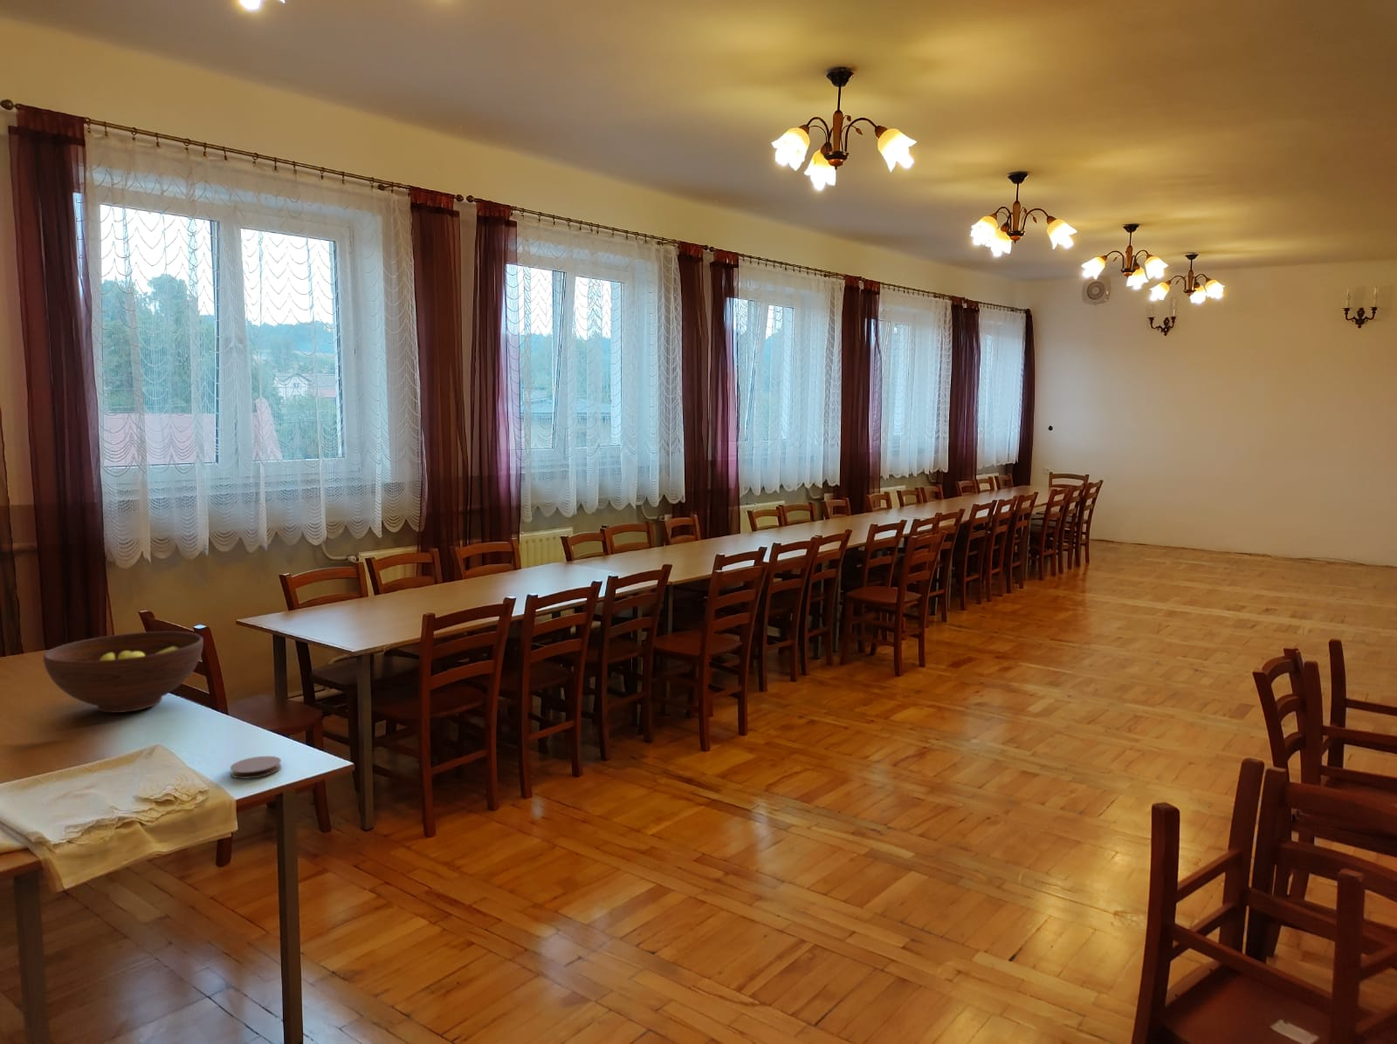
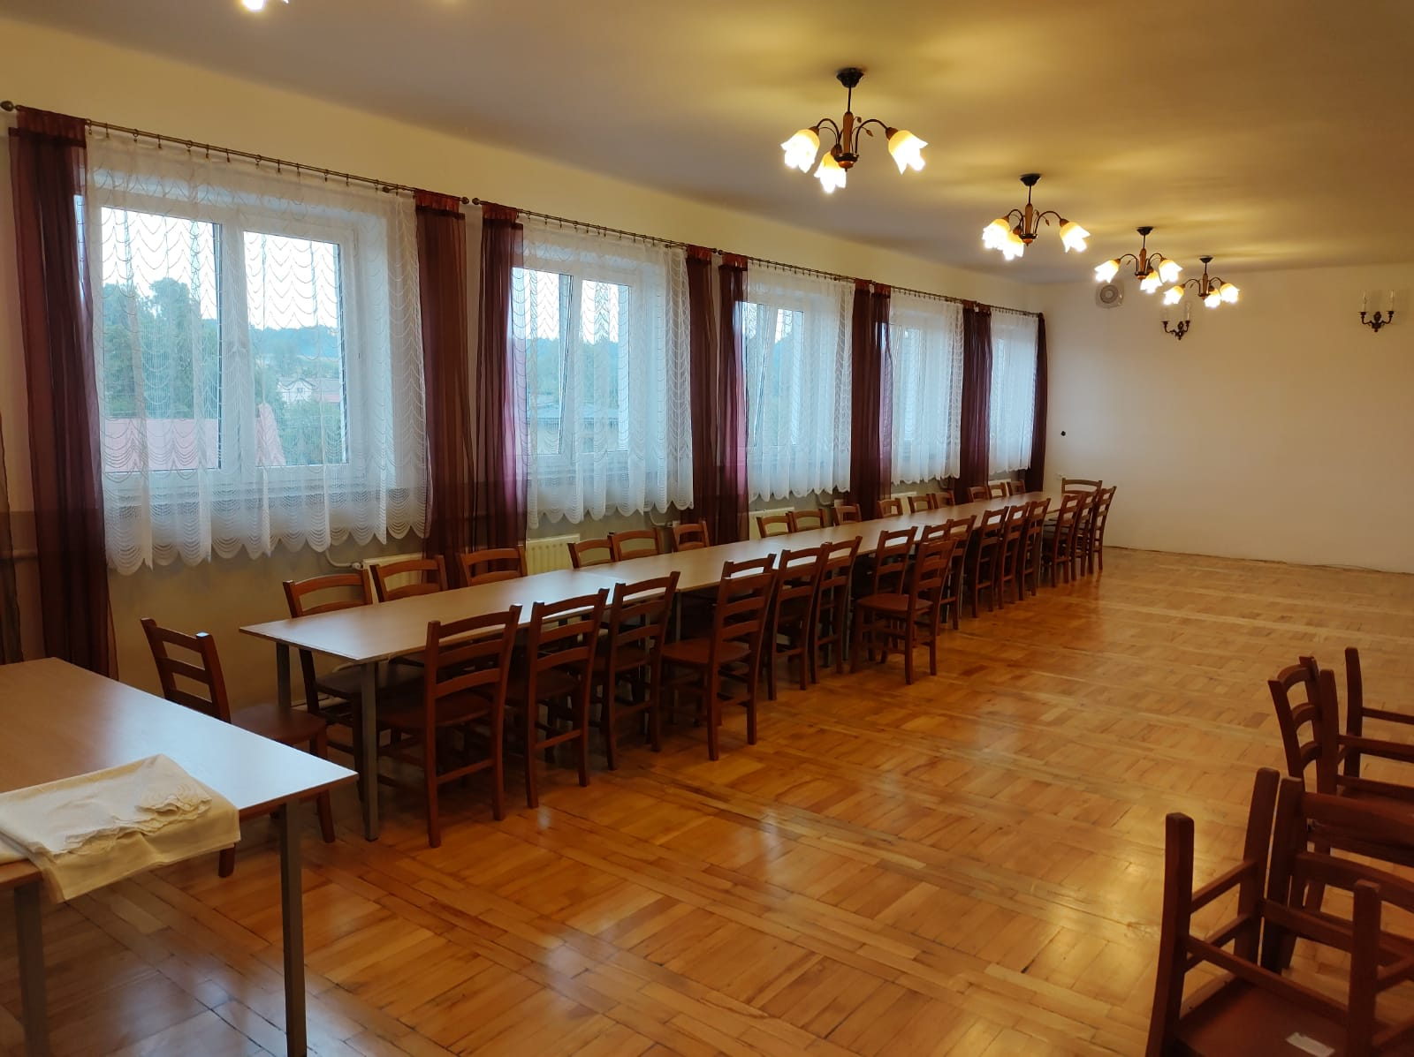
- coaster (256, 767)
- fruit bowl (127, 676)
